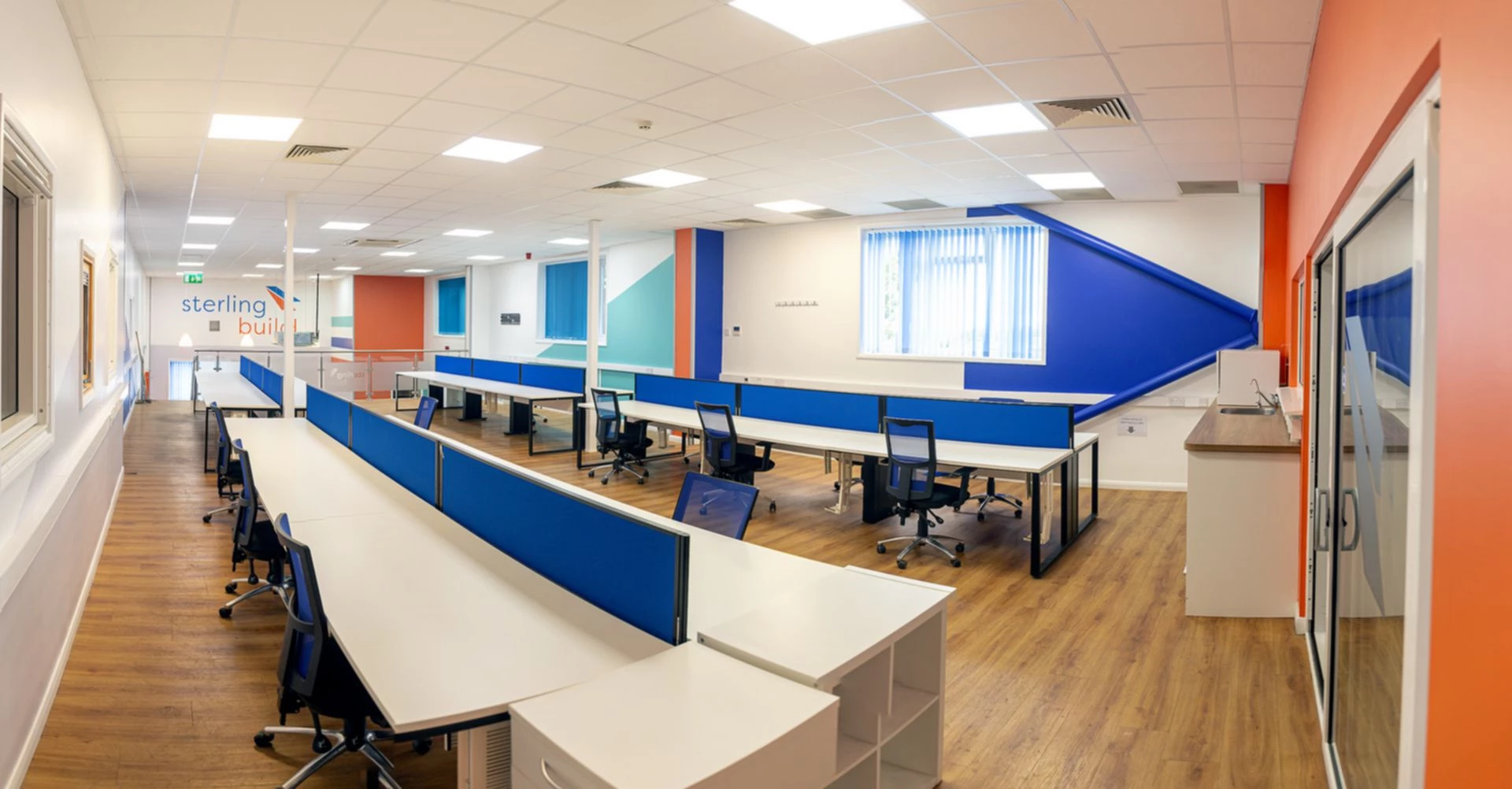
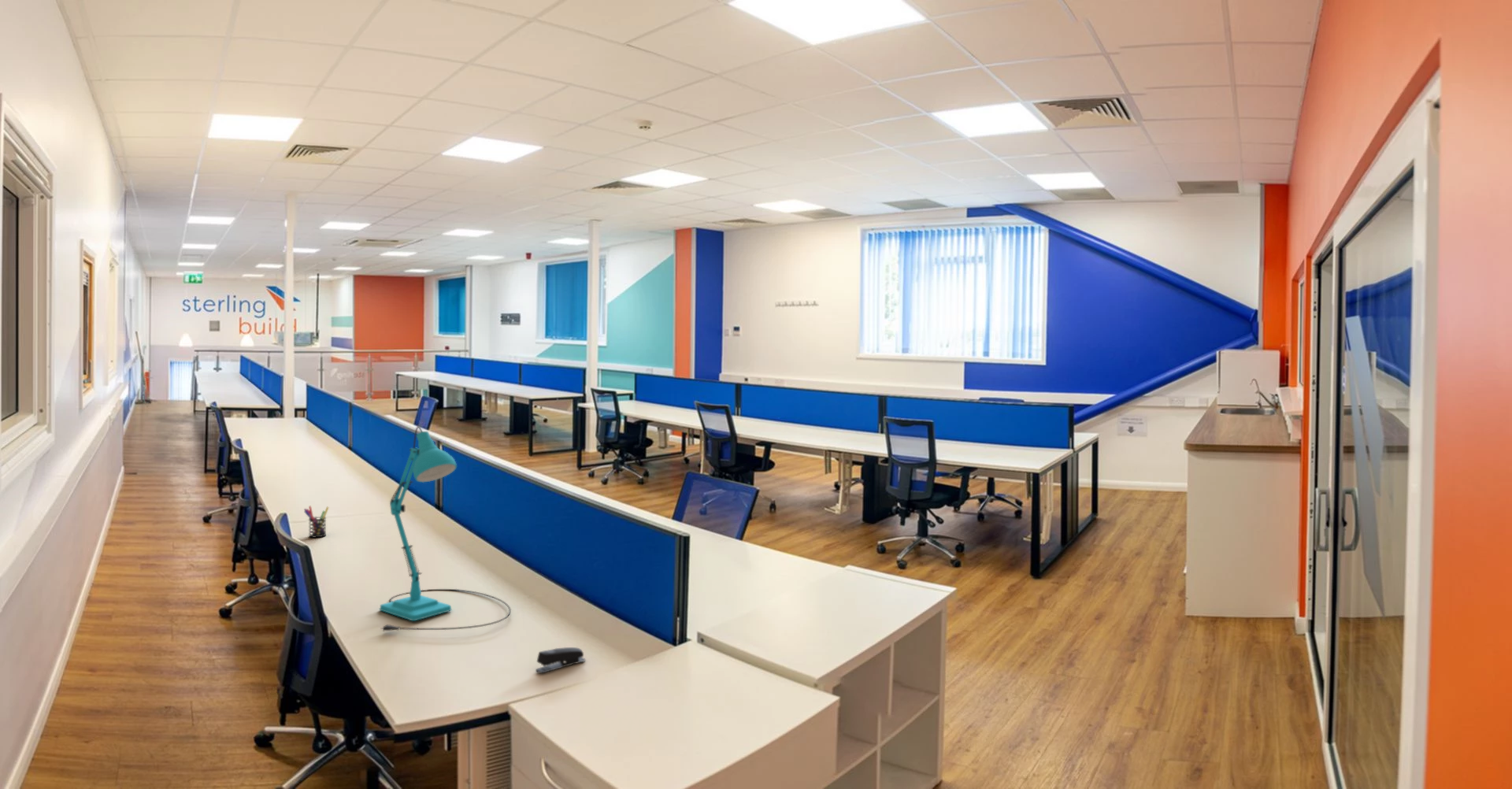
+ pen holder (317, 520)
+ desk lamp (404, 511)
+ stapler (561, 656)
